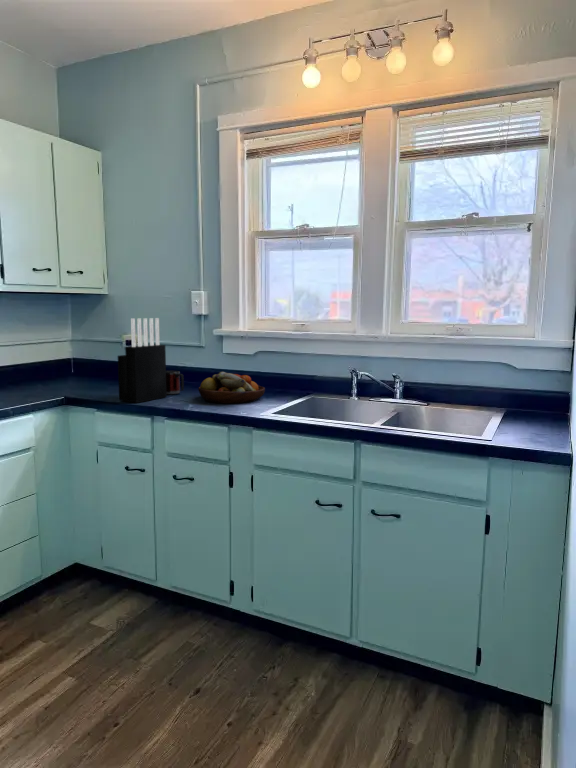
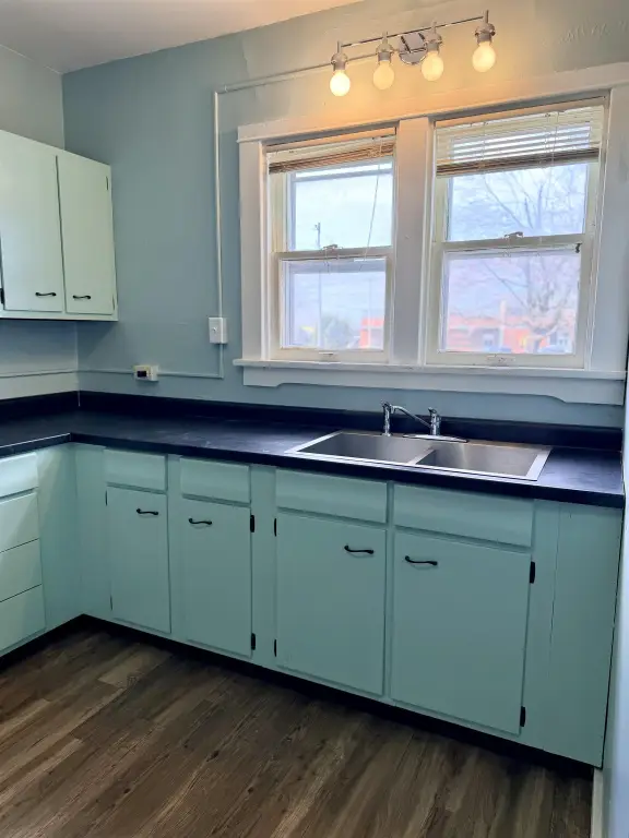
- knife block (140, 358)
- mug (173, 382)
- fruit bowl (232, 385)
